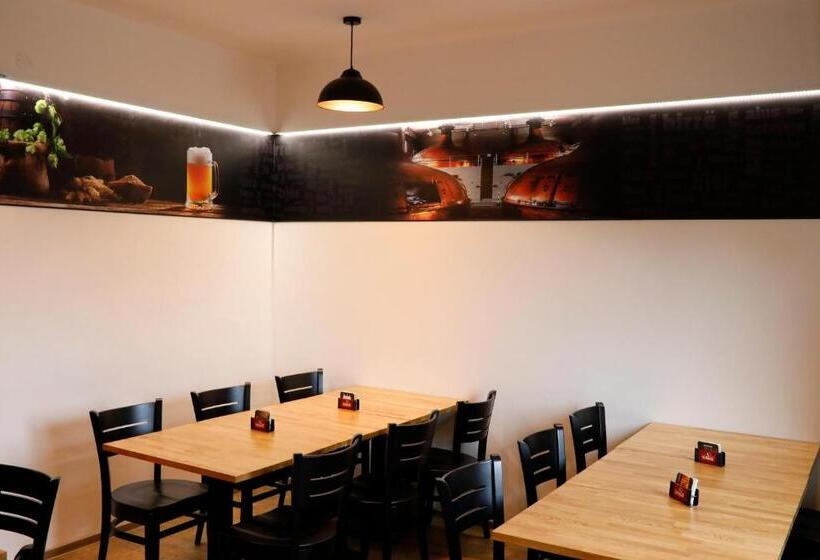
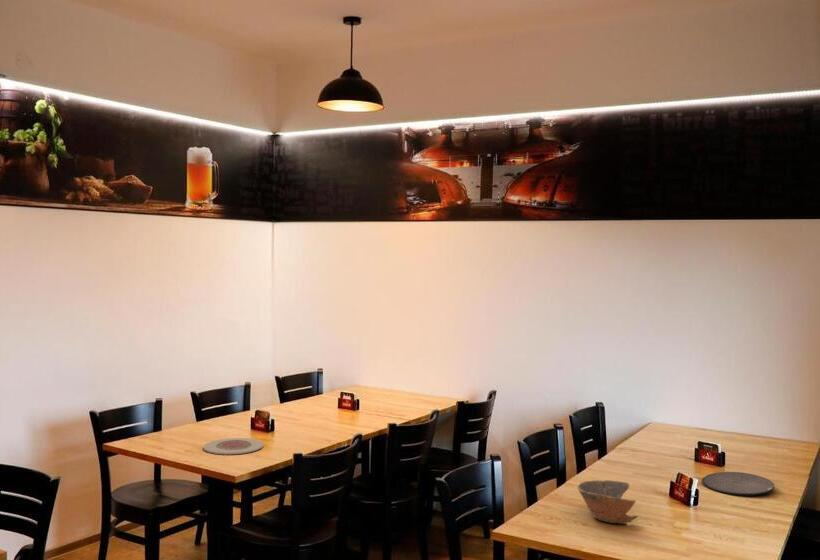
+ bowl (607, 501)
+ plate (233, 445)
+ plate (737, 483)
